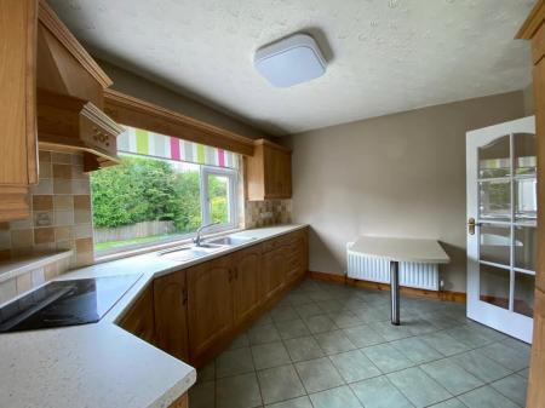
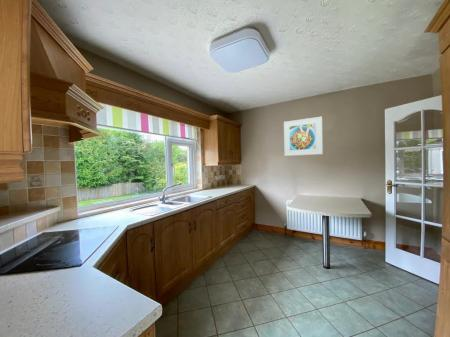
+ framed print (302, 137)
